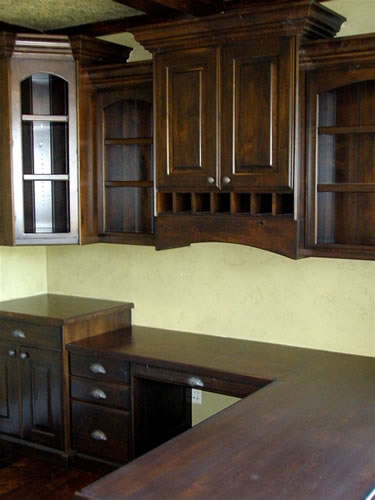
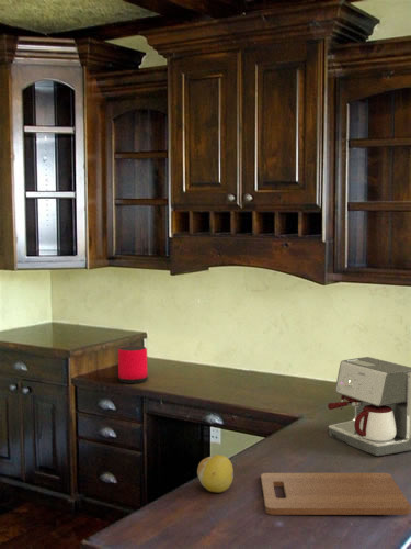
+ speaker (133, 363)
+ fruit (215, 472)
+ coffee maker (375, 403)
+ cutting board (331, 492)
